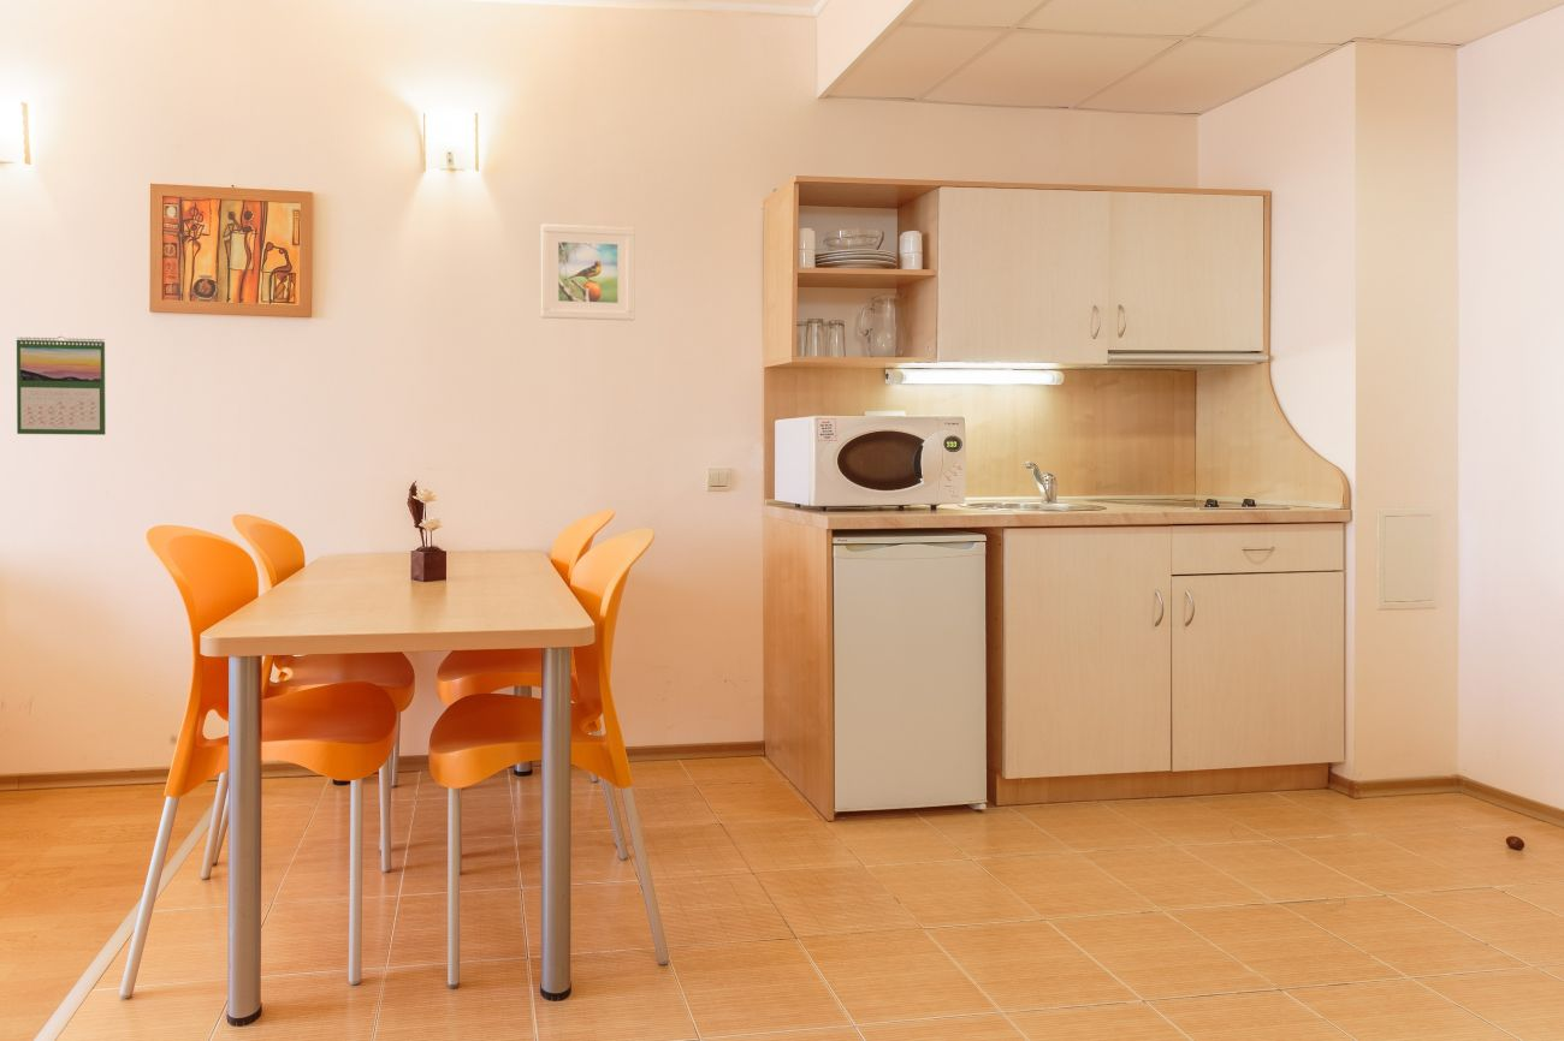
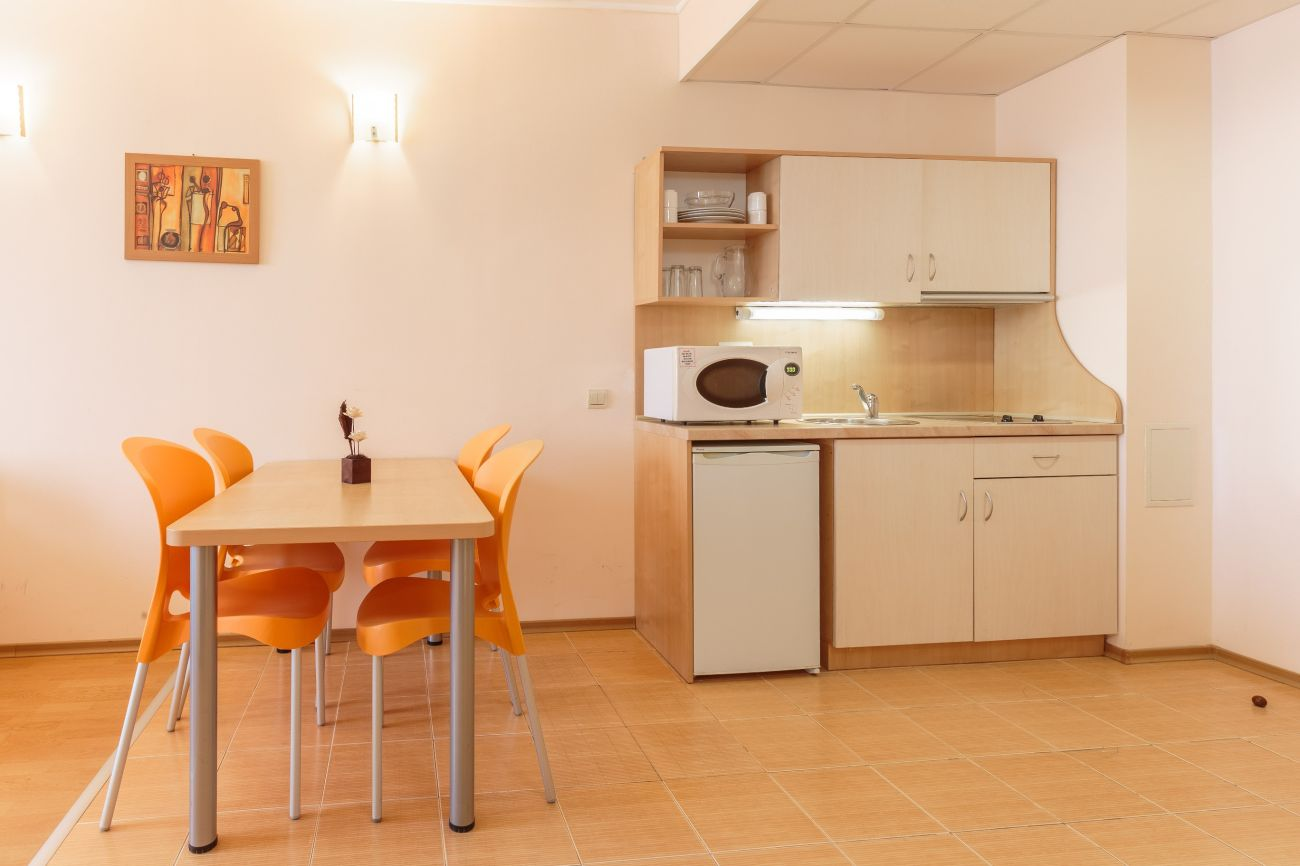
- calendar (60, 385)
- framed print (587, 272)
